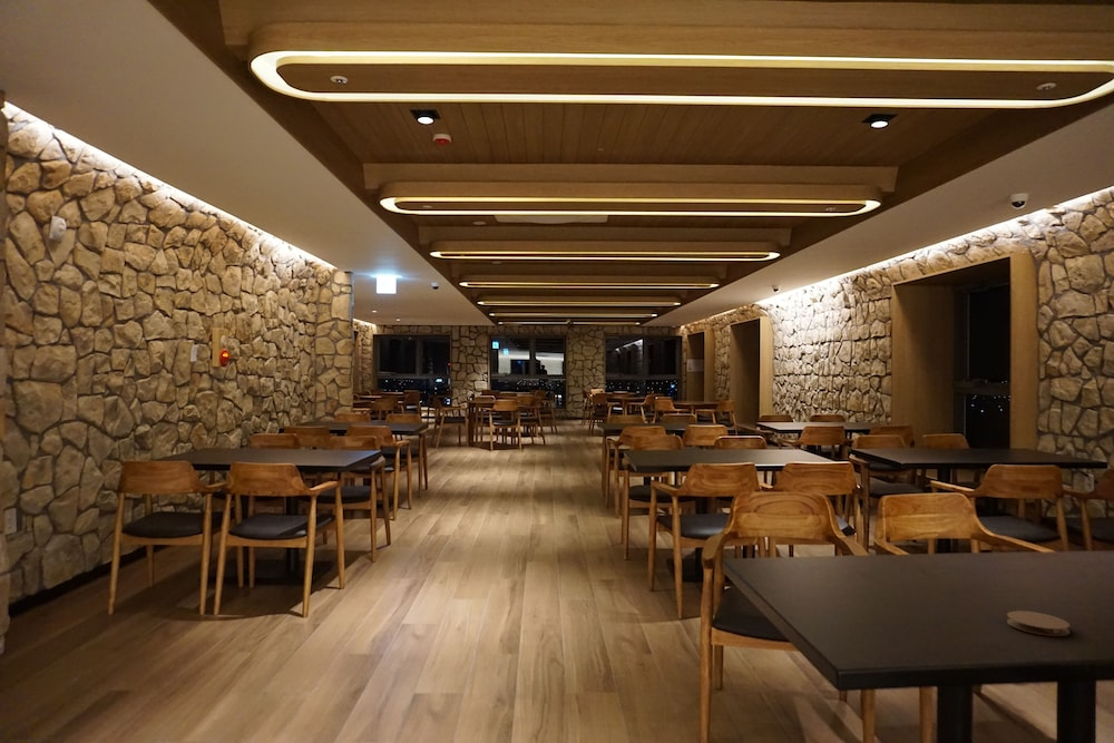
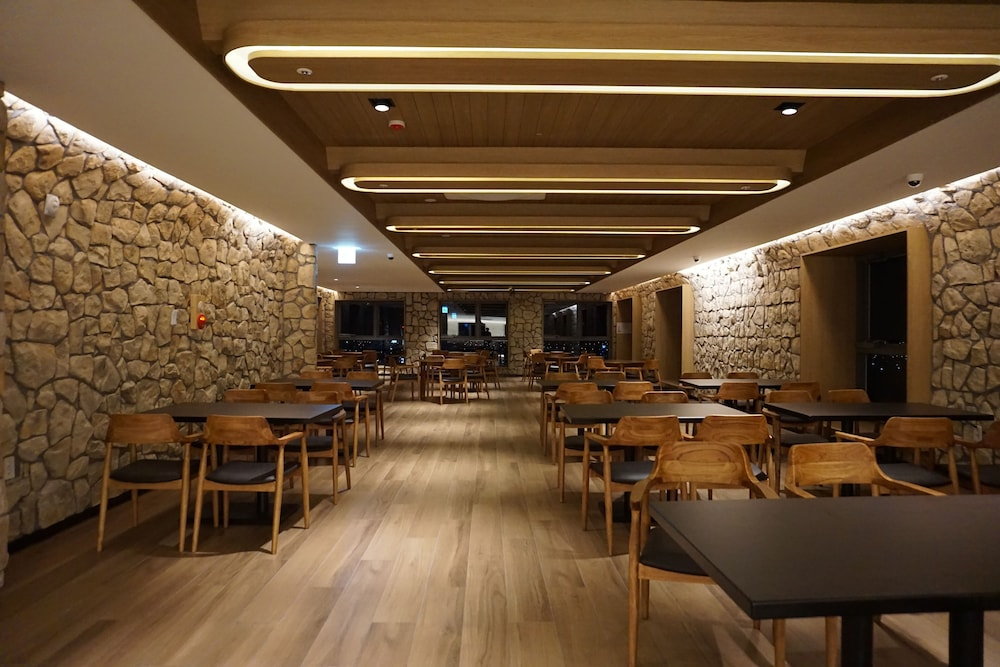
- coaster (1037, 623)
